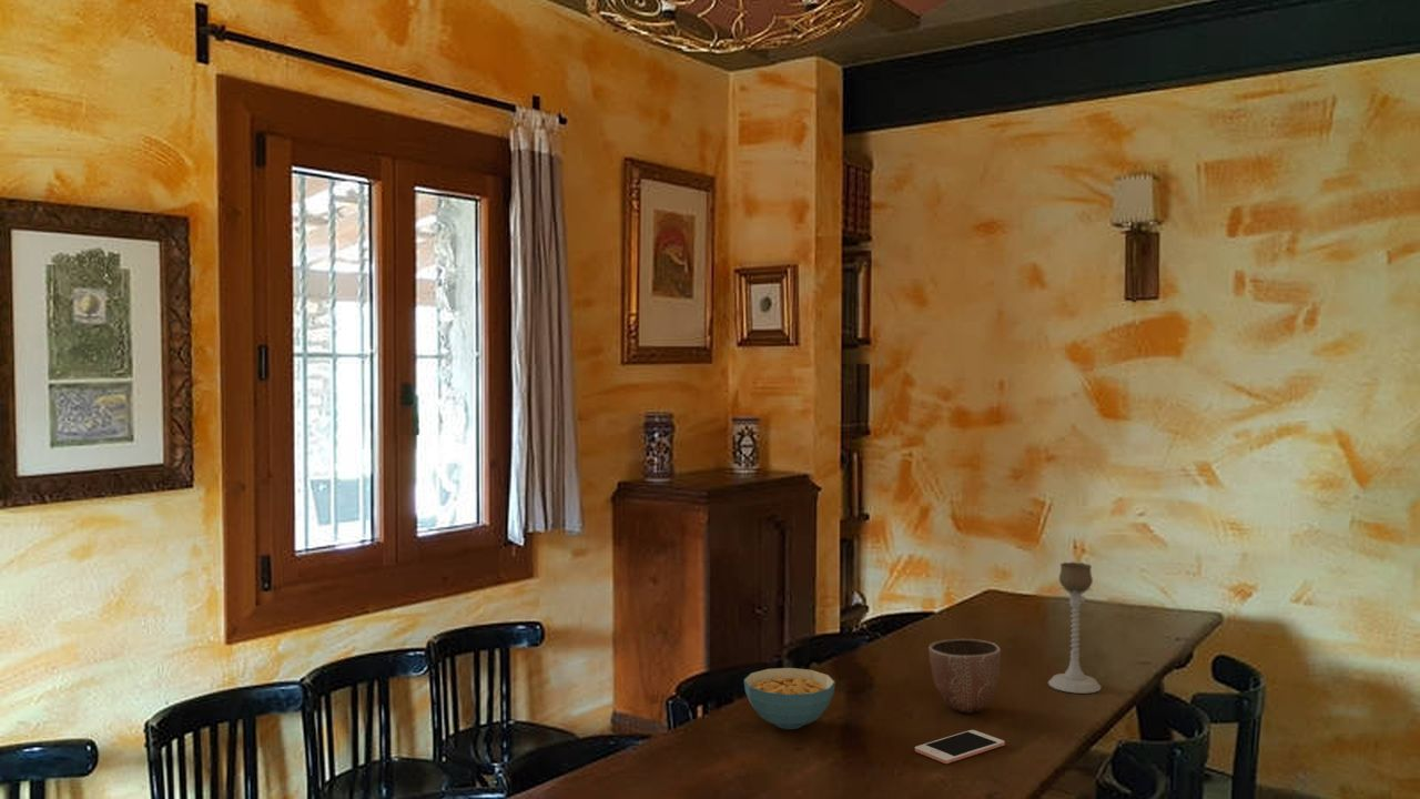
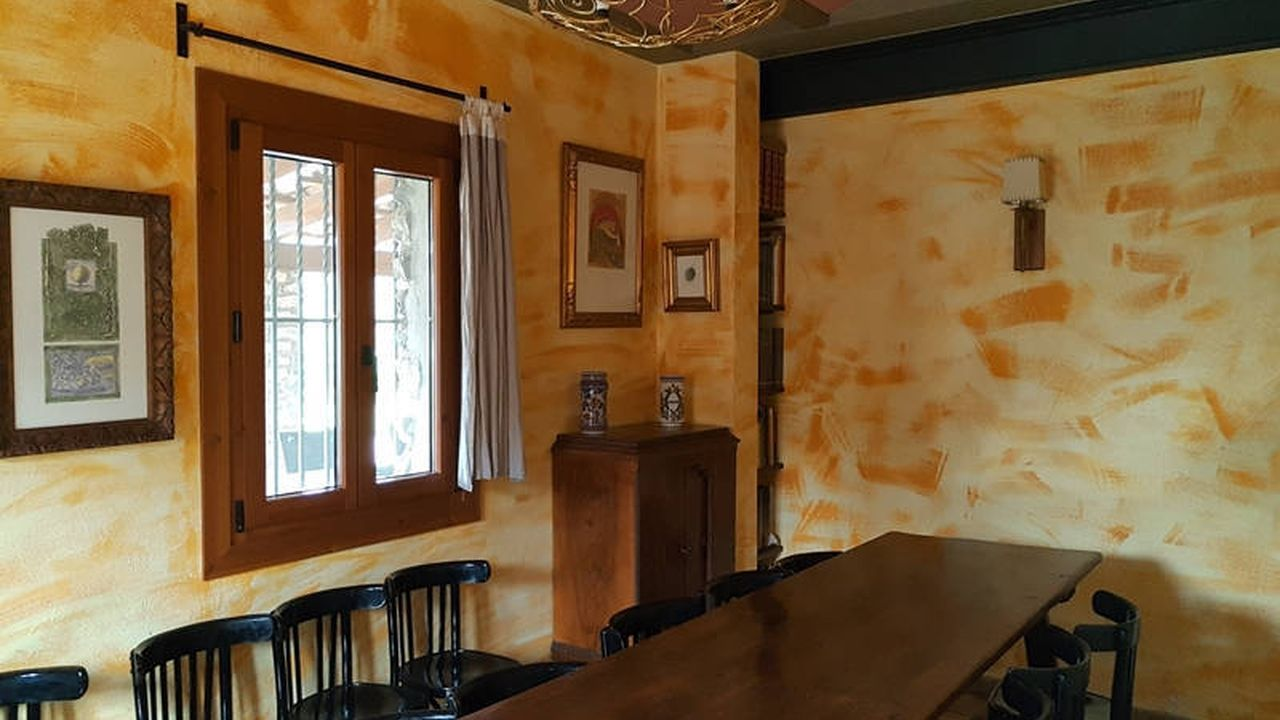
- cereal bowl (789, 702)
- decorative bowl (964, 677)
- cell phone (960, 746)
- candle holder (1075, 625)
